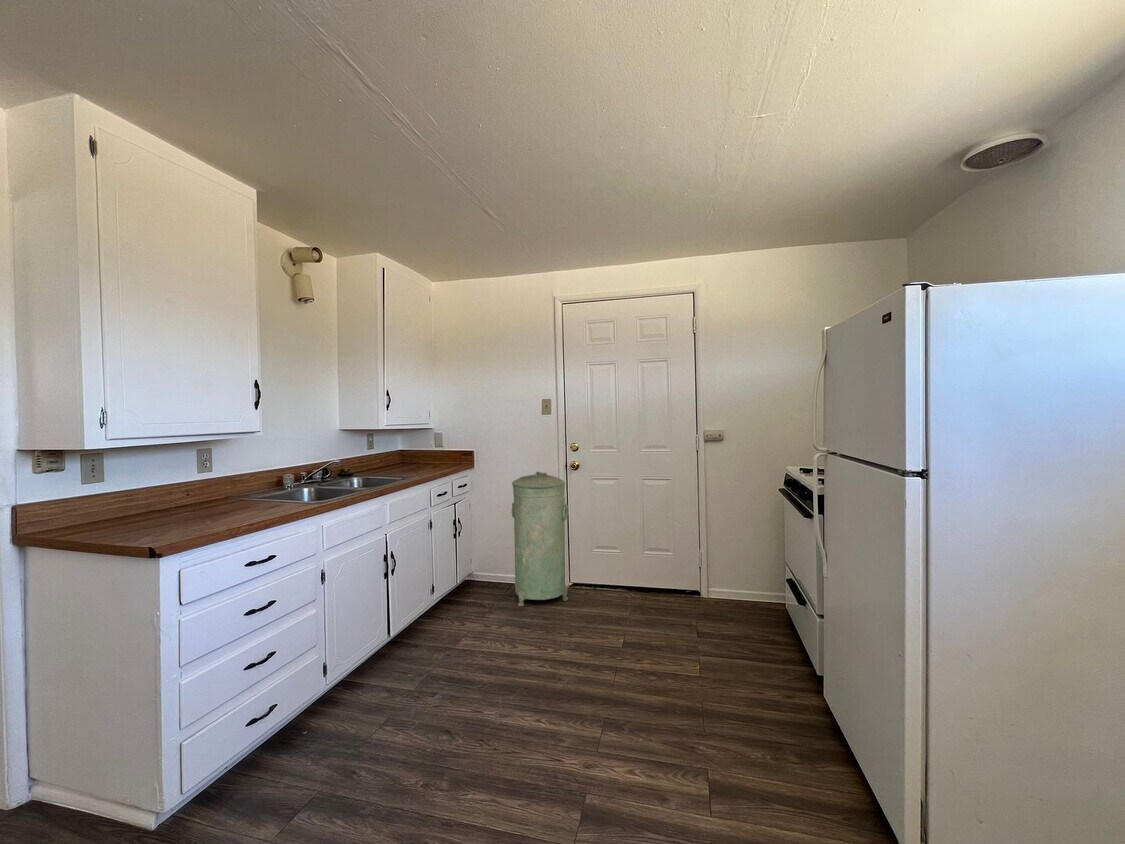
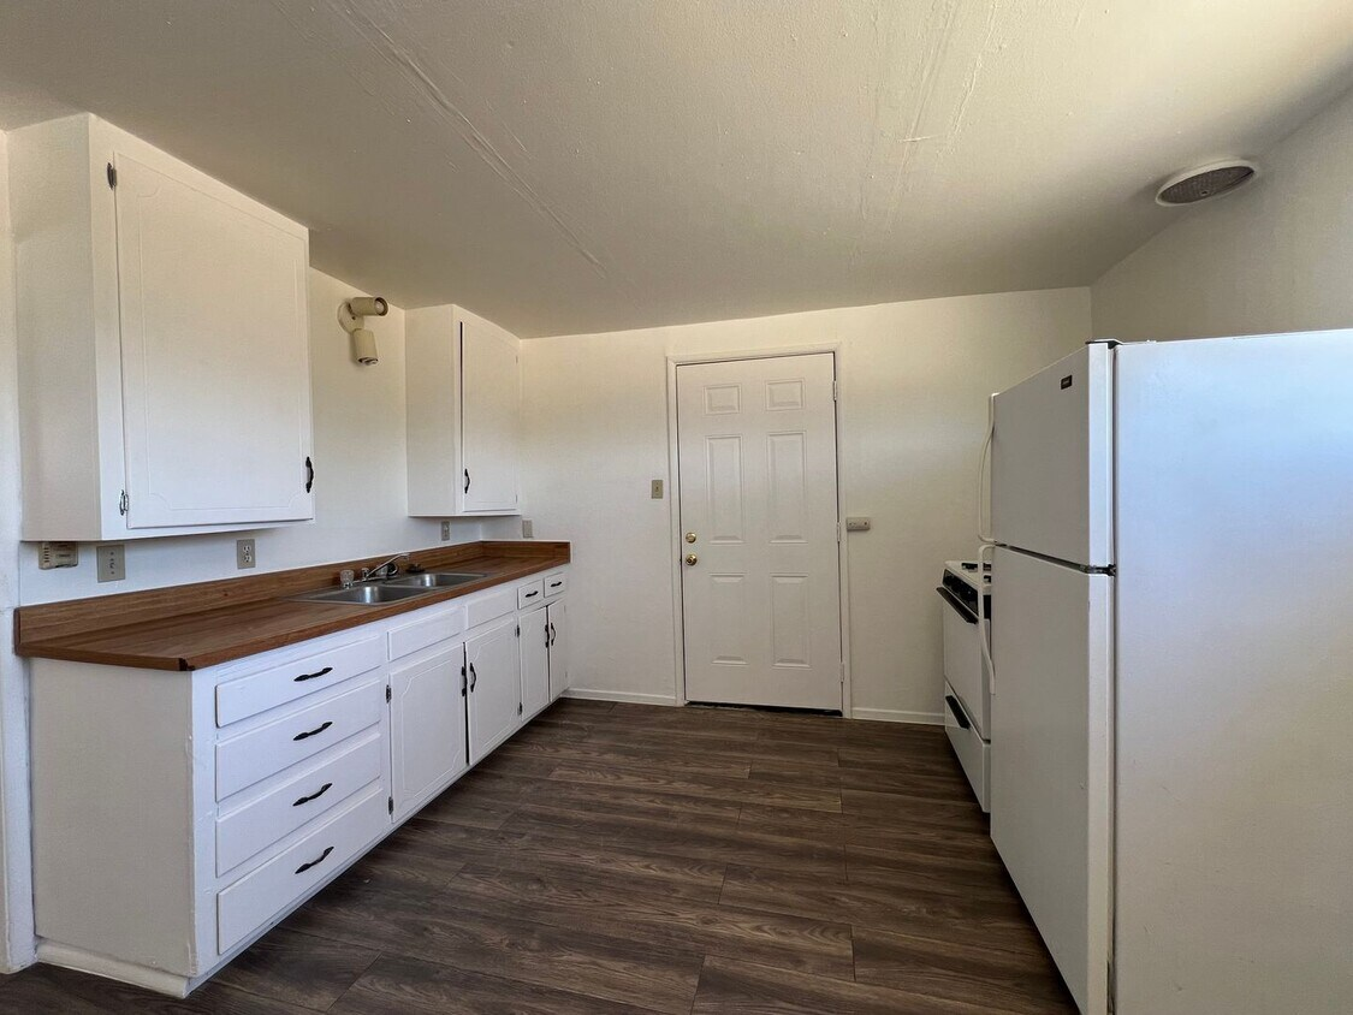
- trash can (539, 534)
